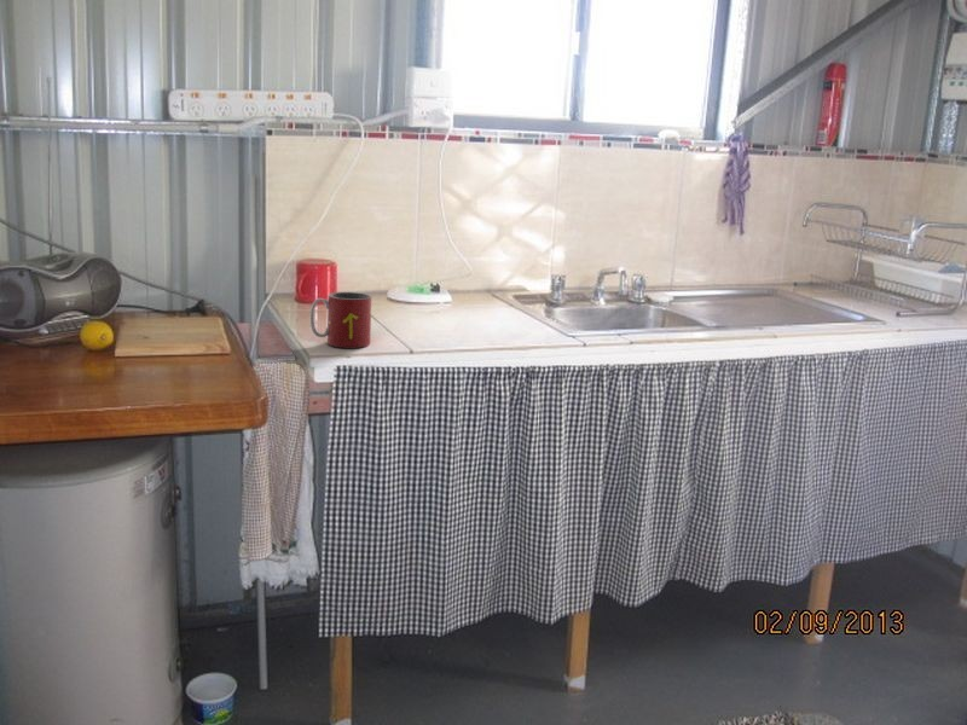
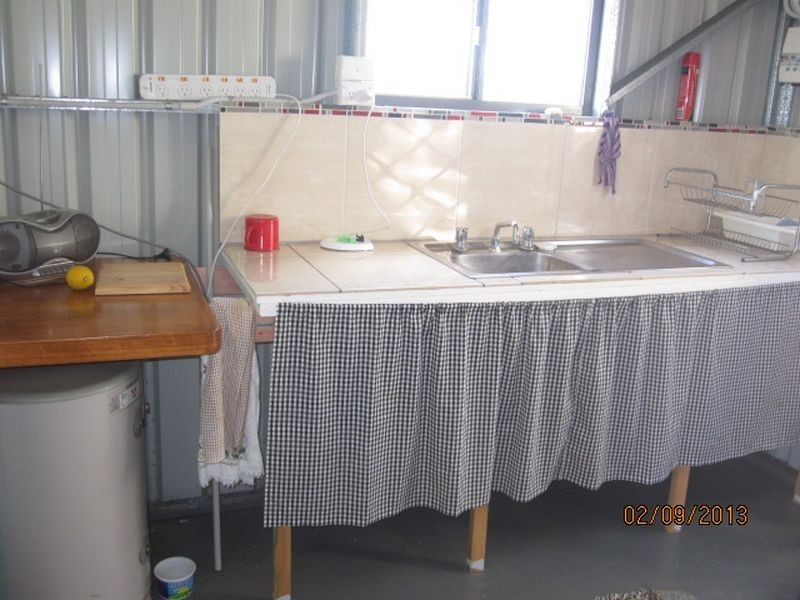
- mug (340, 319)
